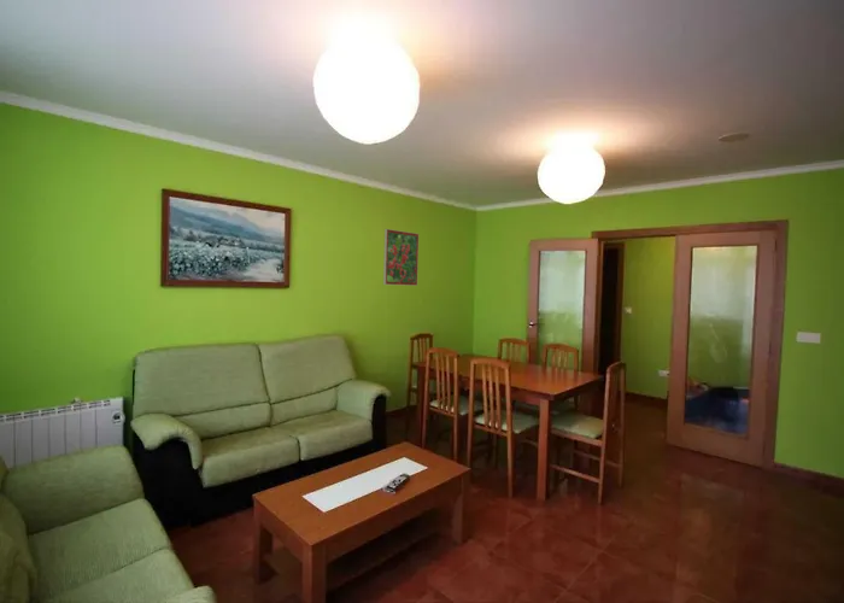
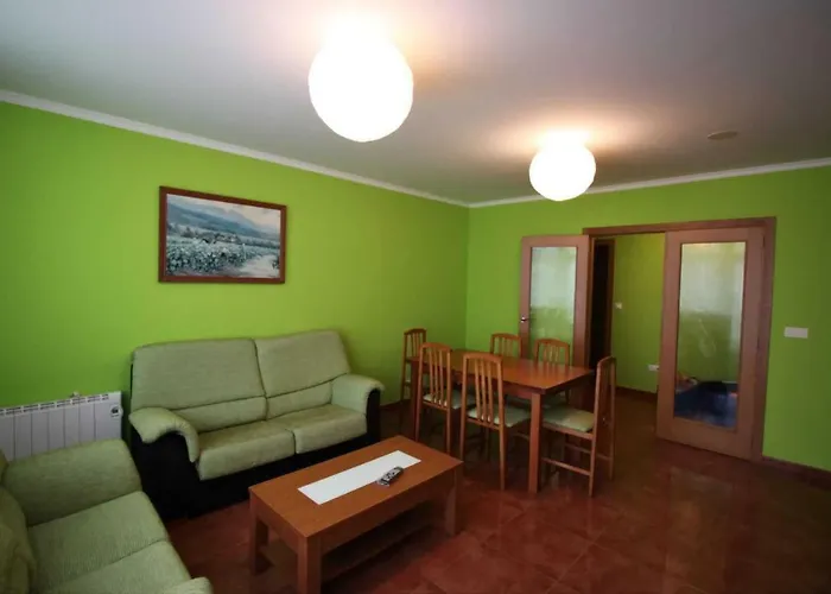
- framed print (402, 258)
